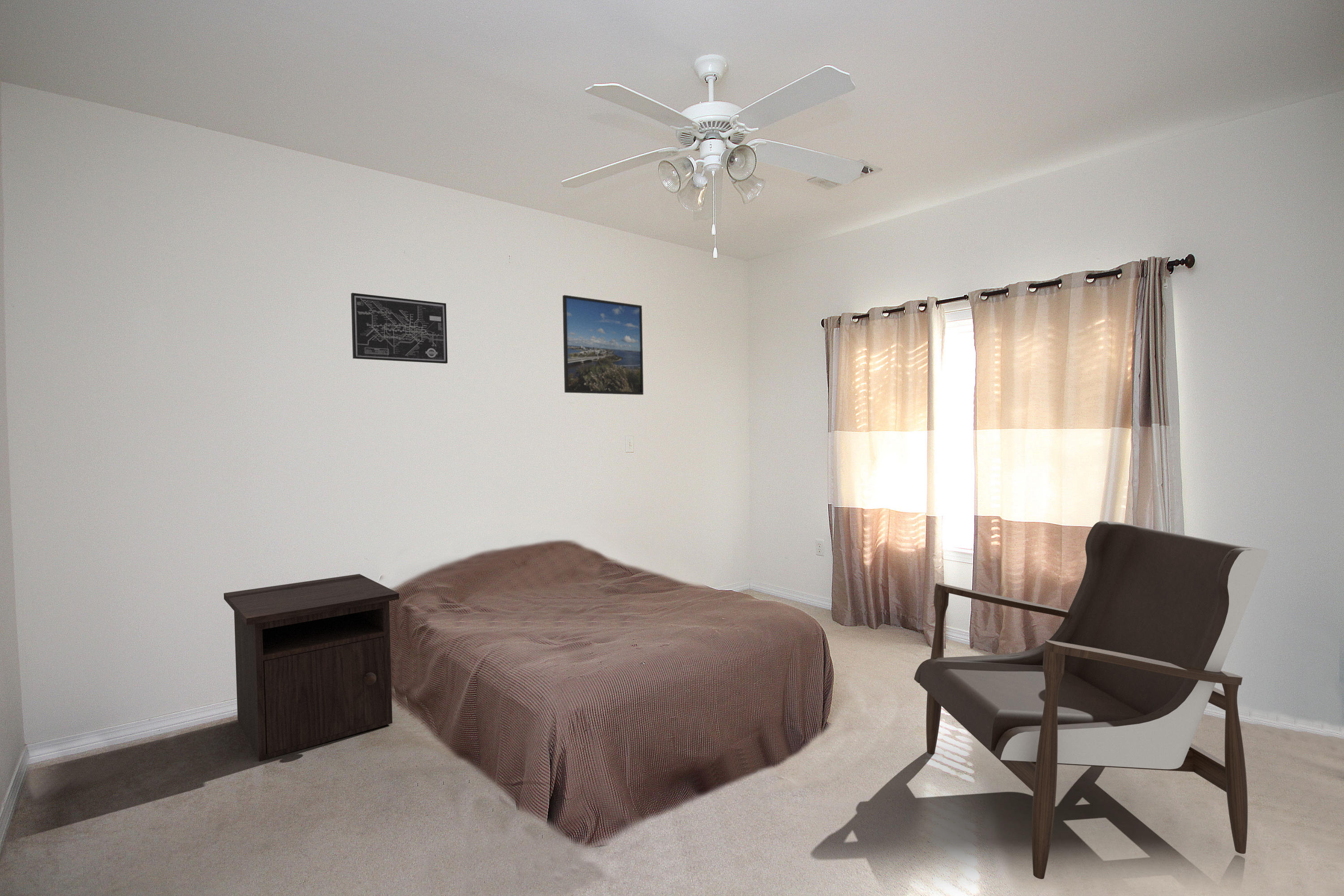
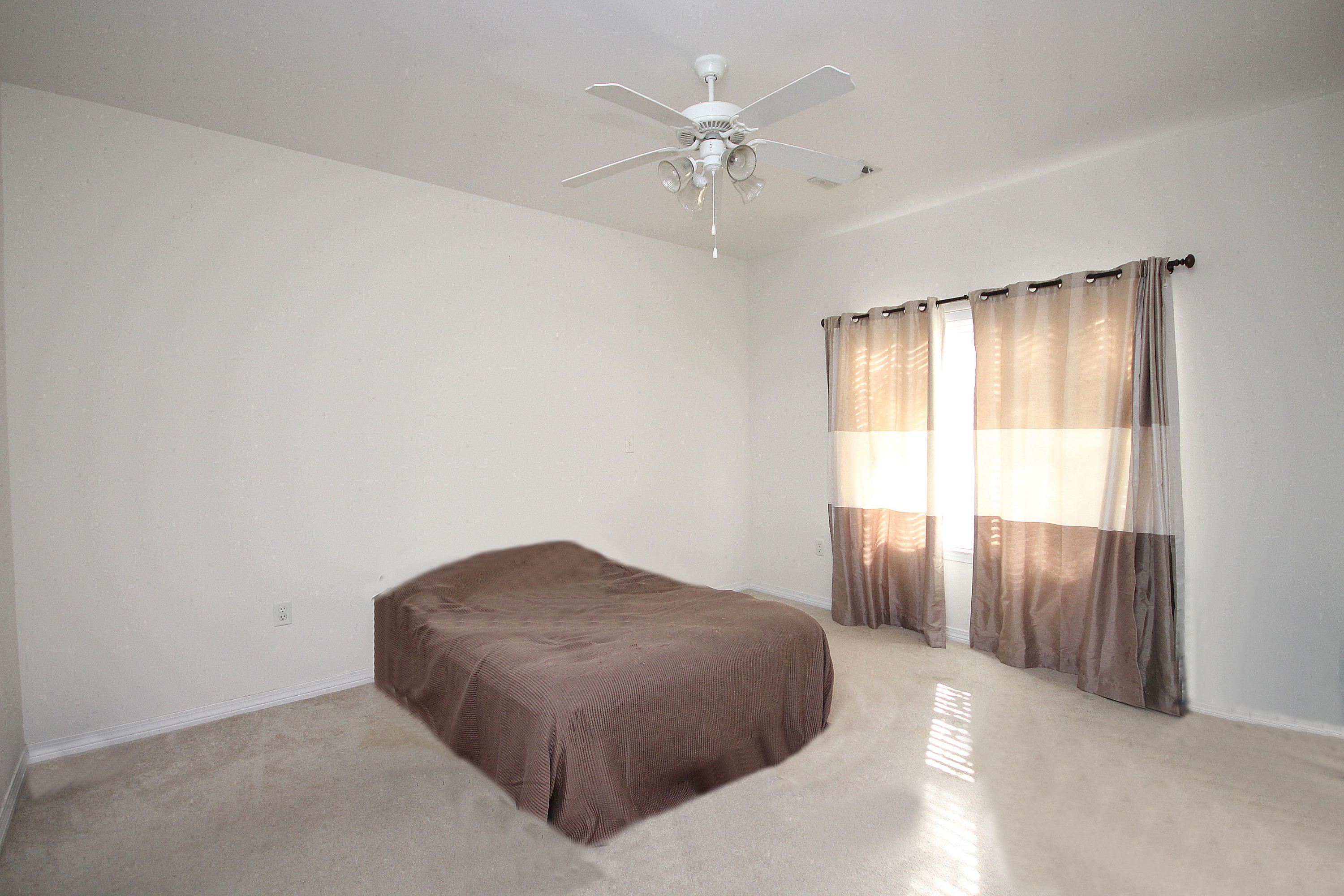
- wall art (401, 330)
- nightstand (313, 658)
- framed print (605, 347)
- armchair (1075, 669)
